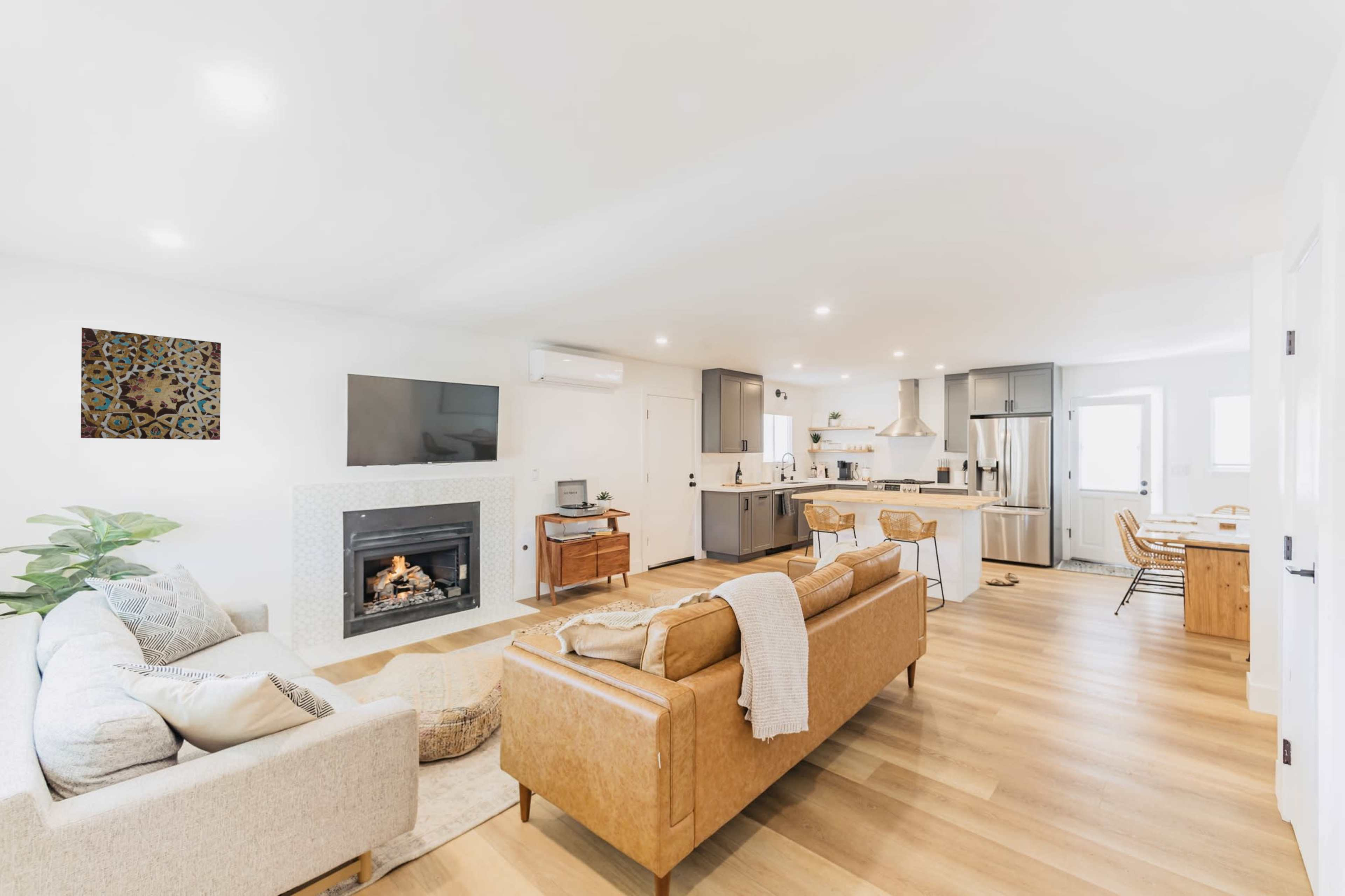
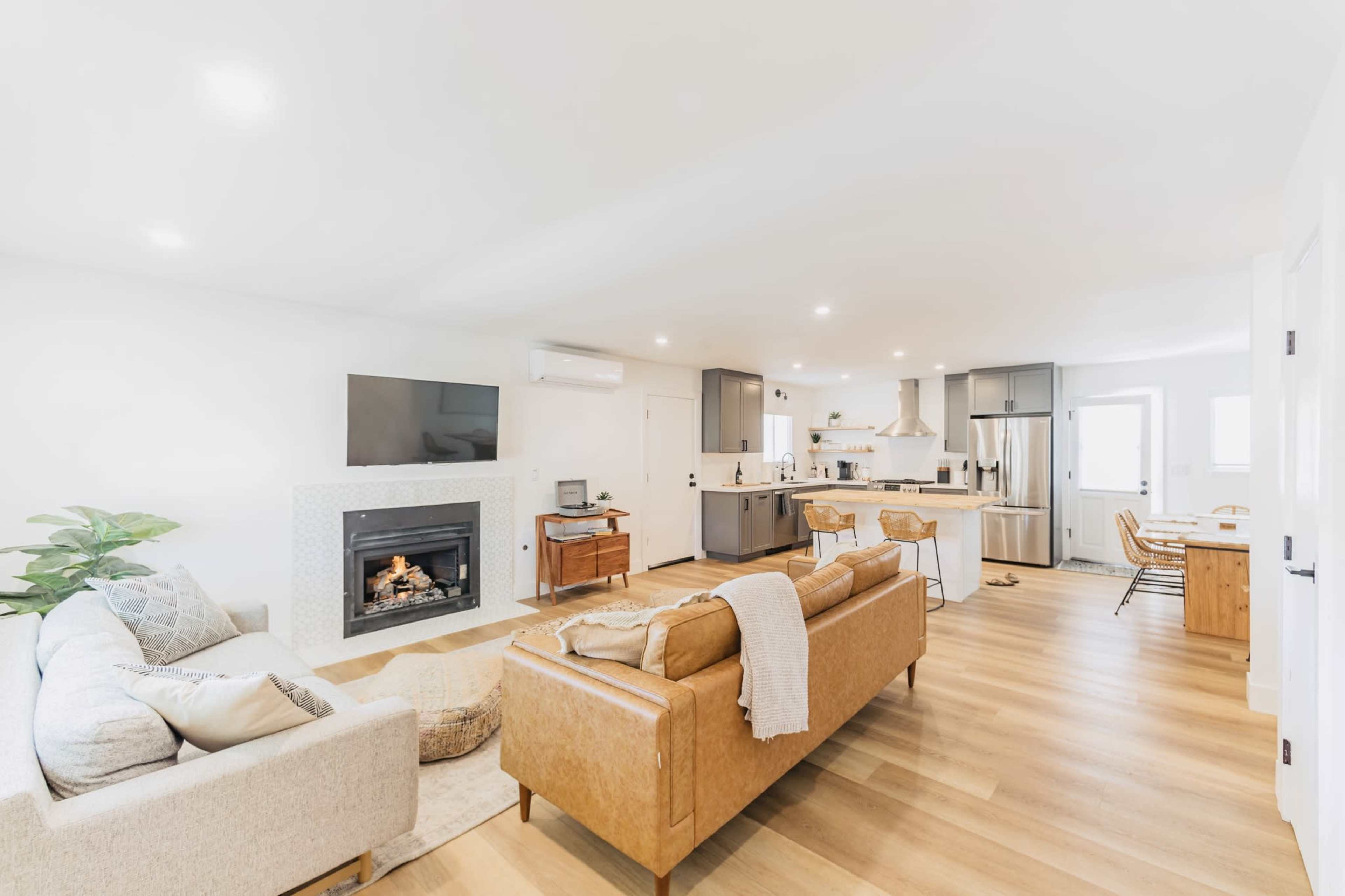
- wall art (155, 387)
